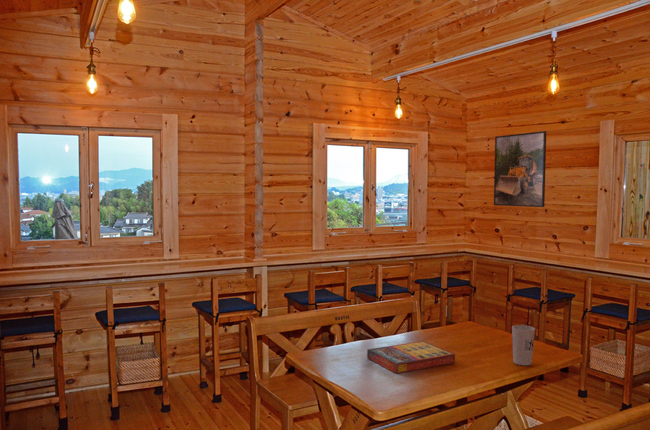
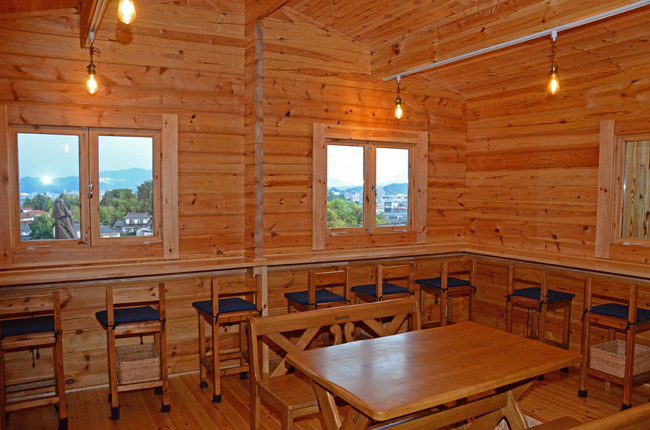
- cup (522, 345)
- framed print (518, 170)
- game compilation box (410, 356)
